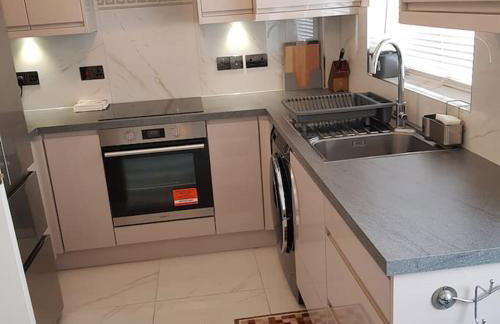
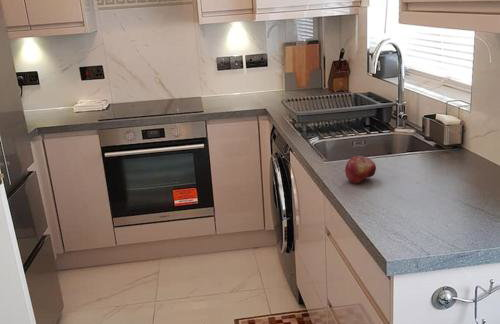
+ fruit (360, 168)
